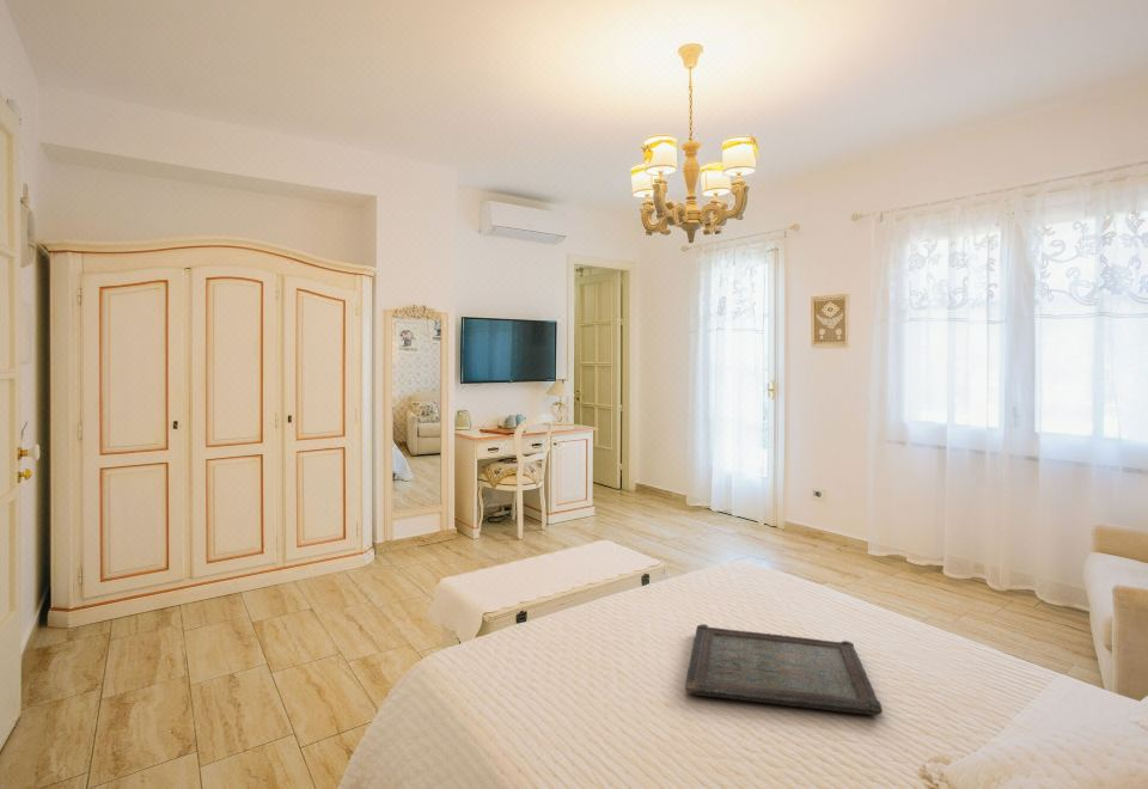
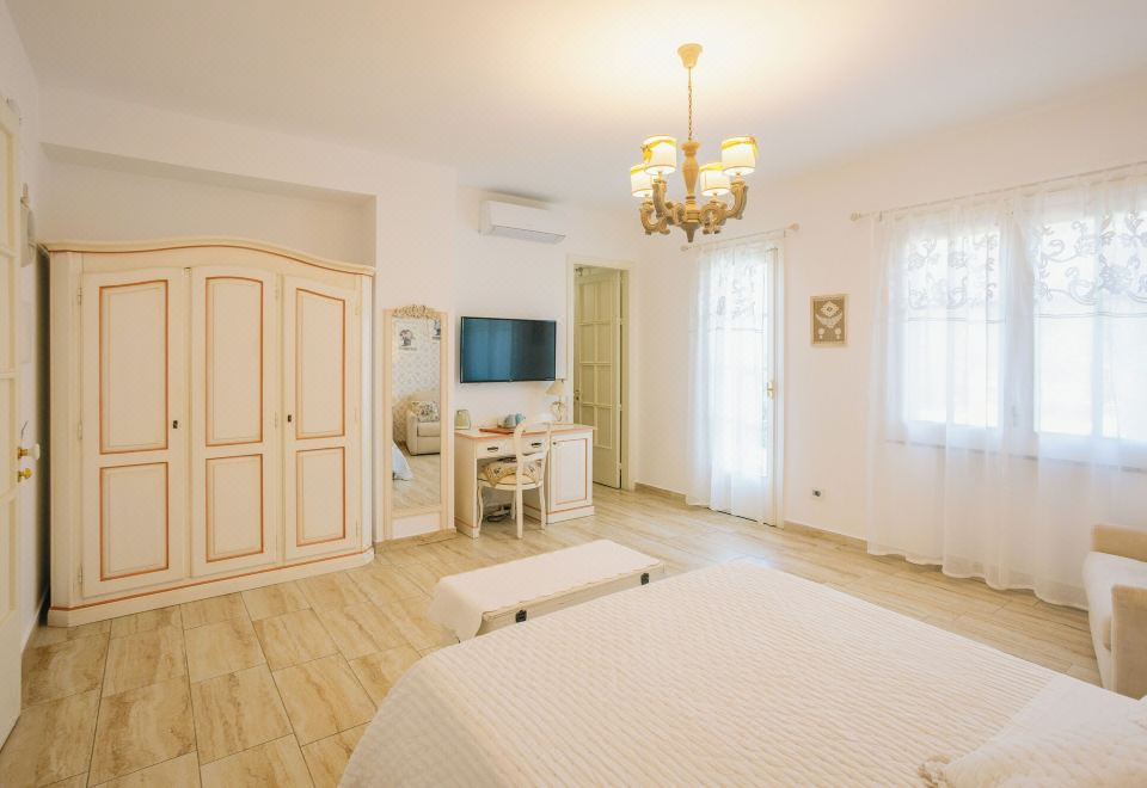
- serving tray (775, 665)
